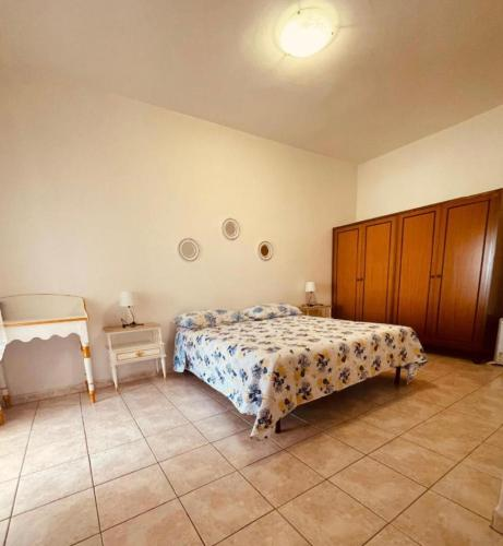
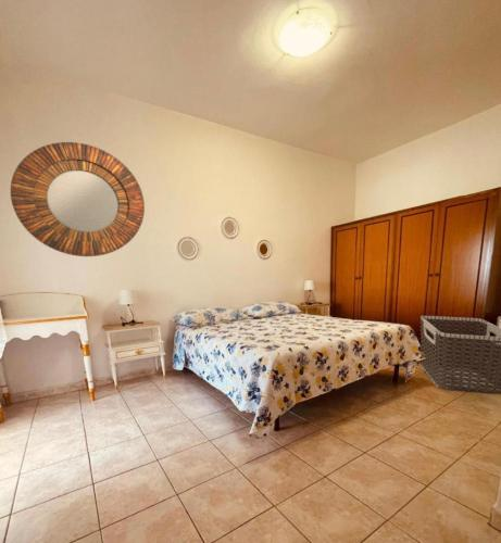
+ home mirror (85, 201)
+ clothes hamper (461, 353)
